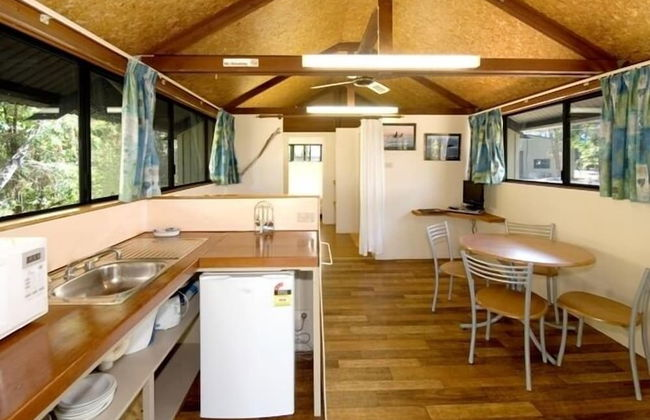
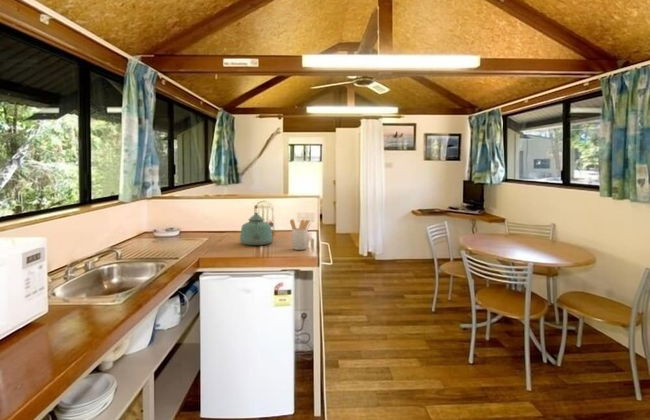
+ utensil holder (301, 233)
+ kettle (256, 224)
